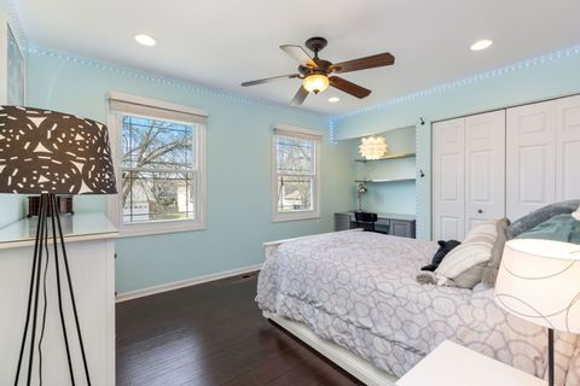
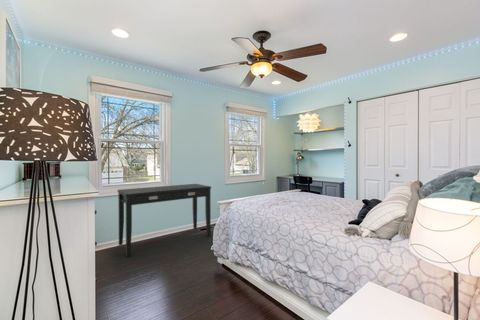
+ desk (162, 201)
